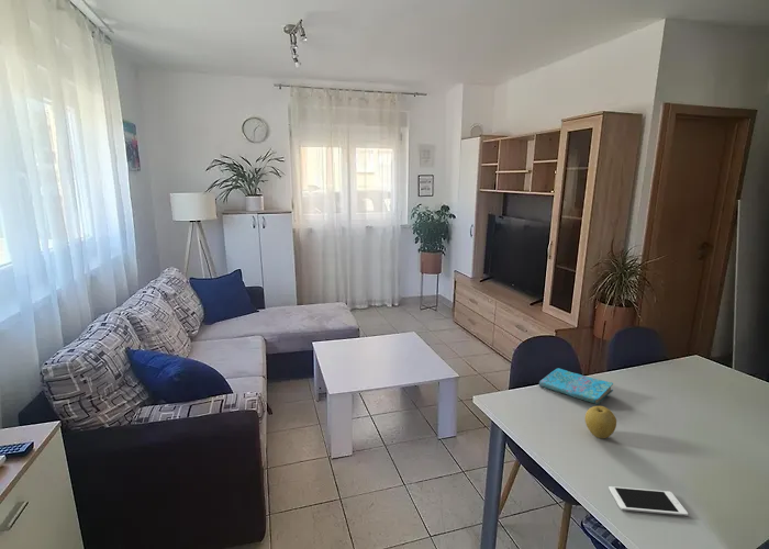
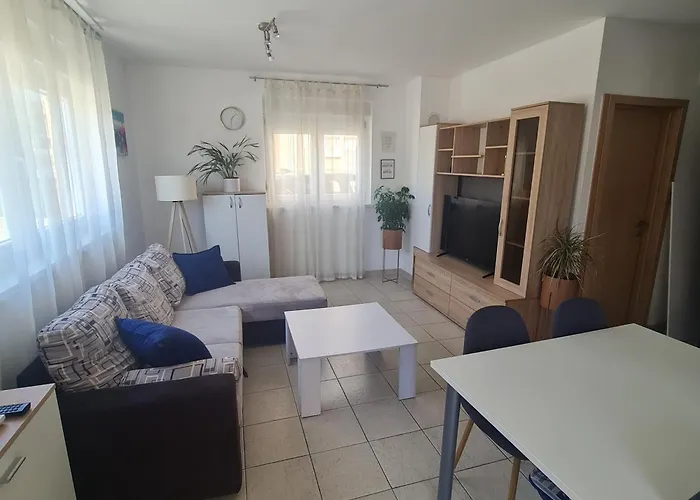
- cover (576, 384)
- fruit (600, 422)
- cell phone (646, 500)
